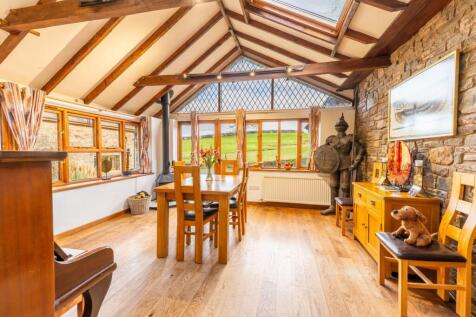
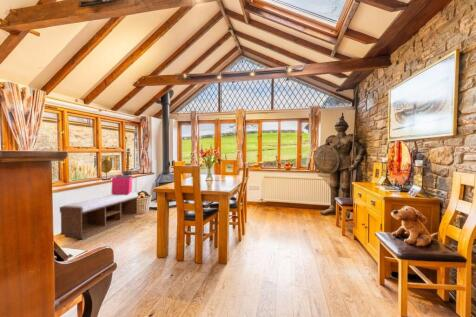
+ bench (104, 211)
+ storage bin (122, 185)
